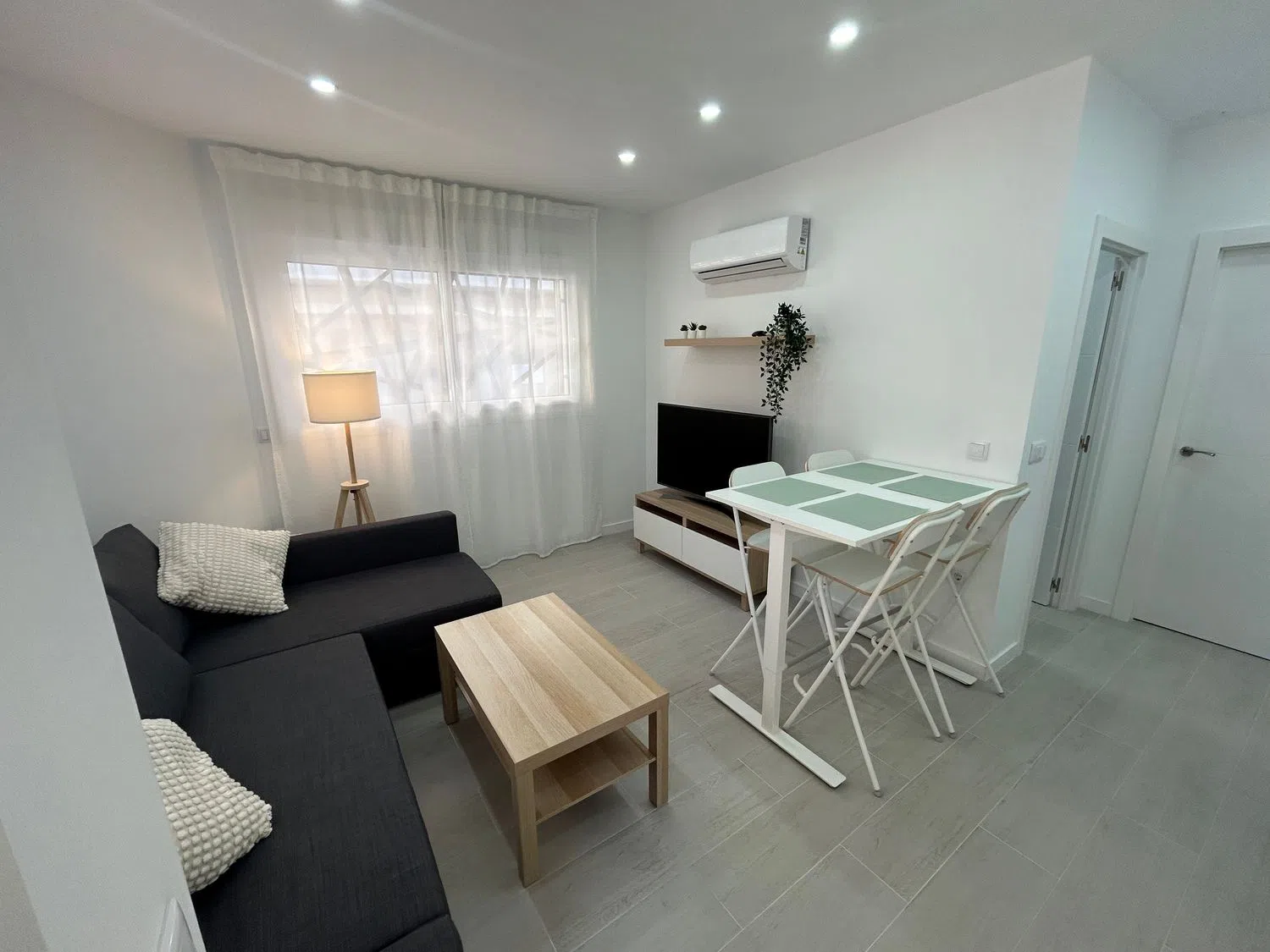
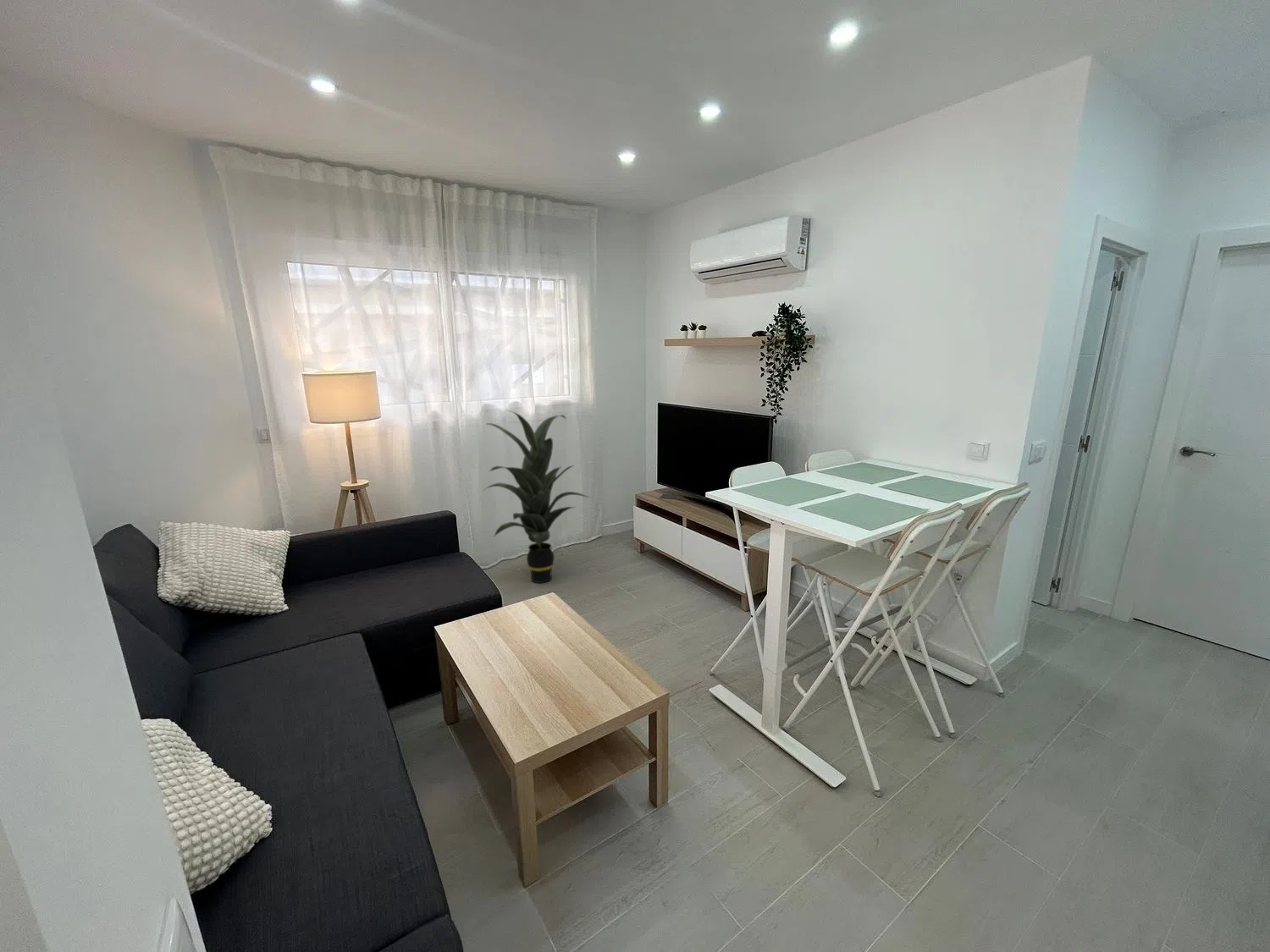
+ indoor plant (529, 497)
